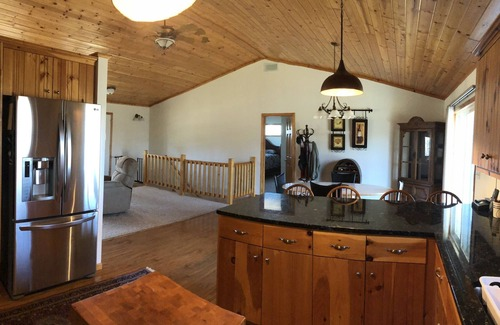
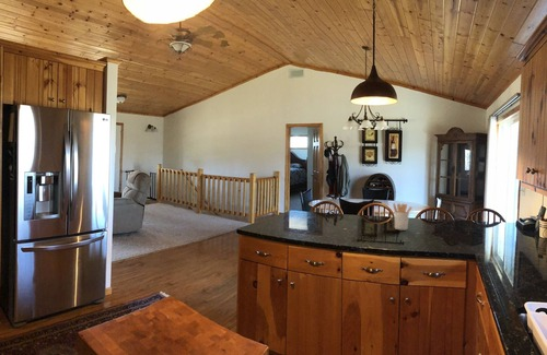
+ utensil holder (400, 215)
